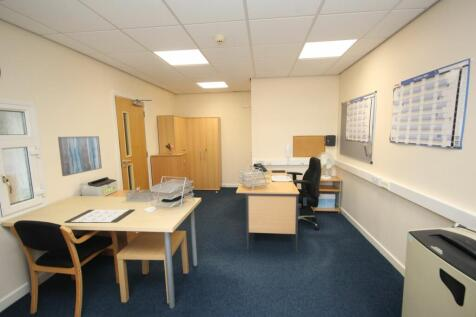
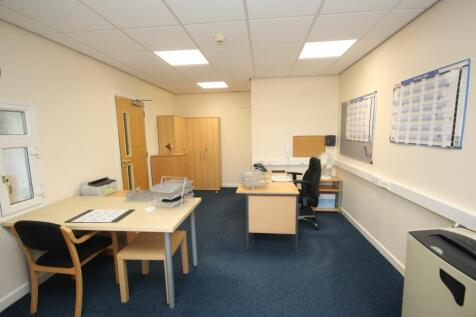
- wall art (82, 154)
